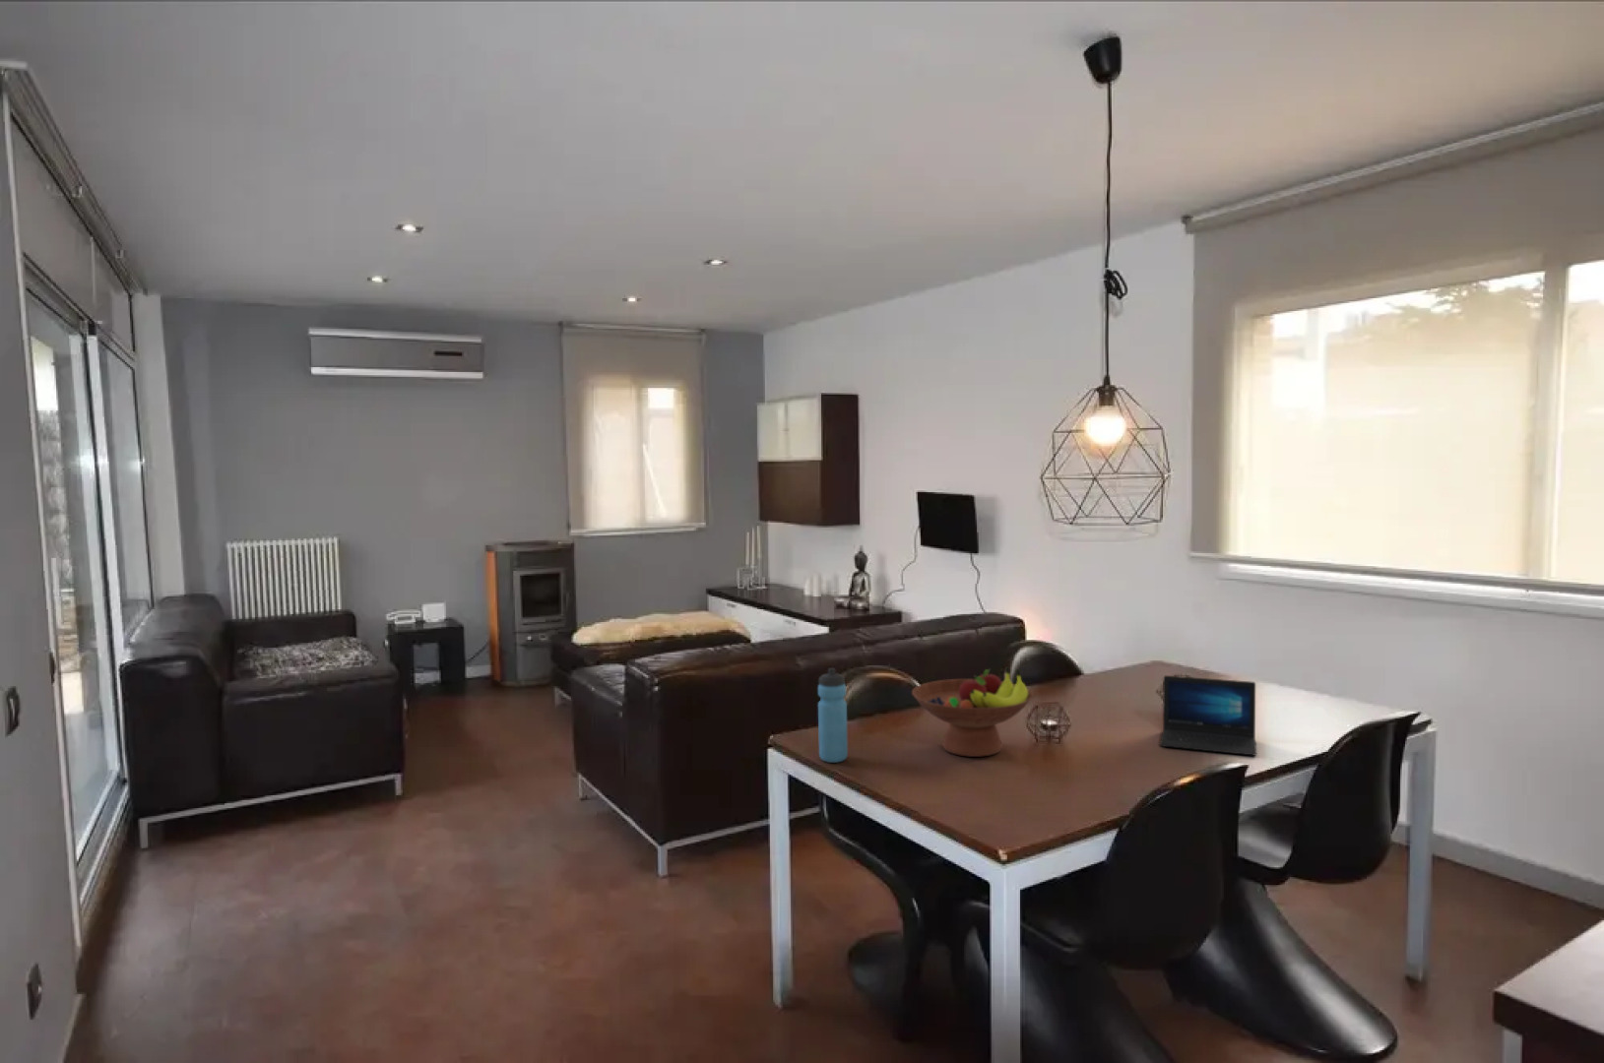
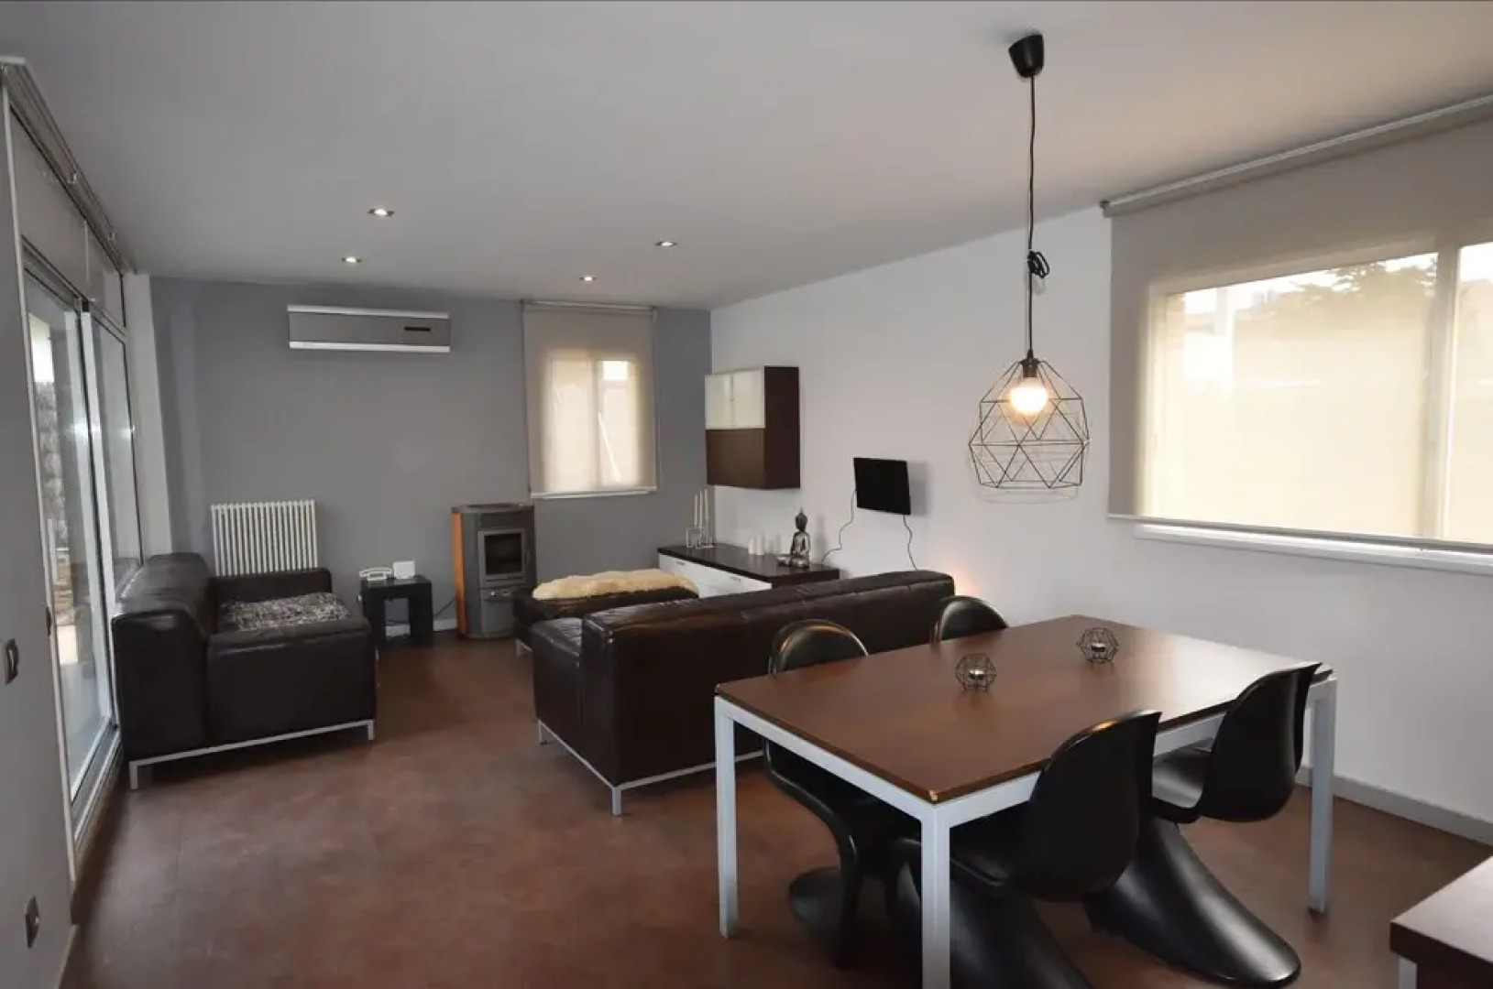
- laptop (1208, 713)
- water bottle (832, 713)
- fruit bowl (972, 709)
